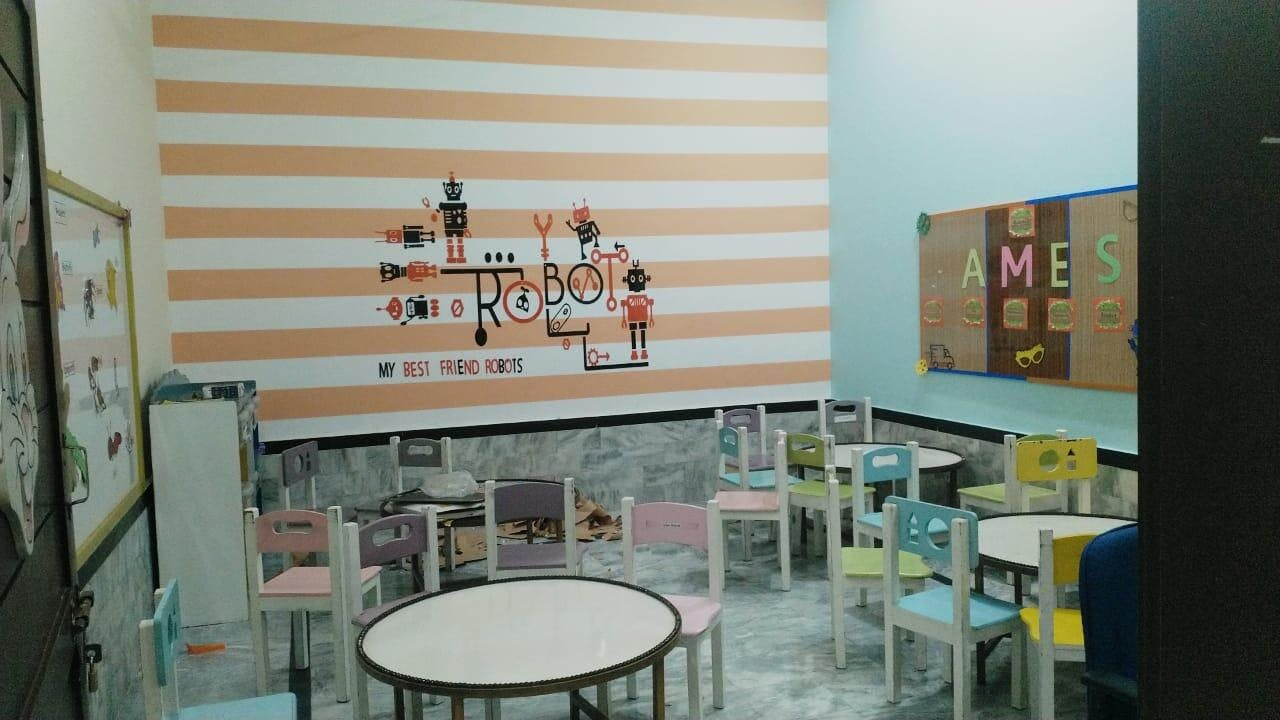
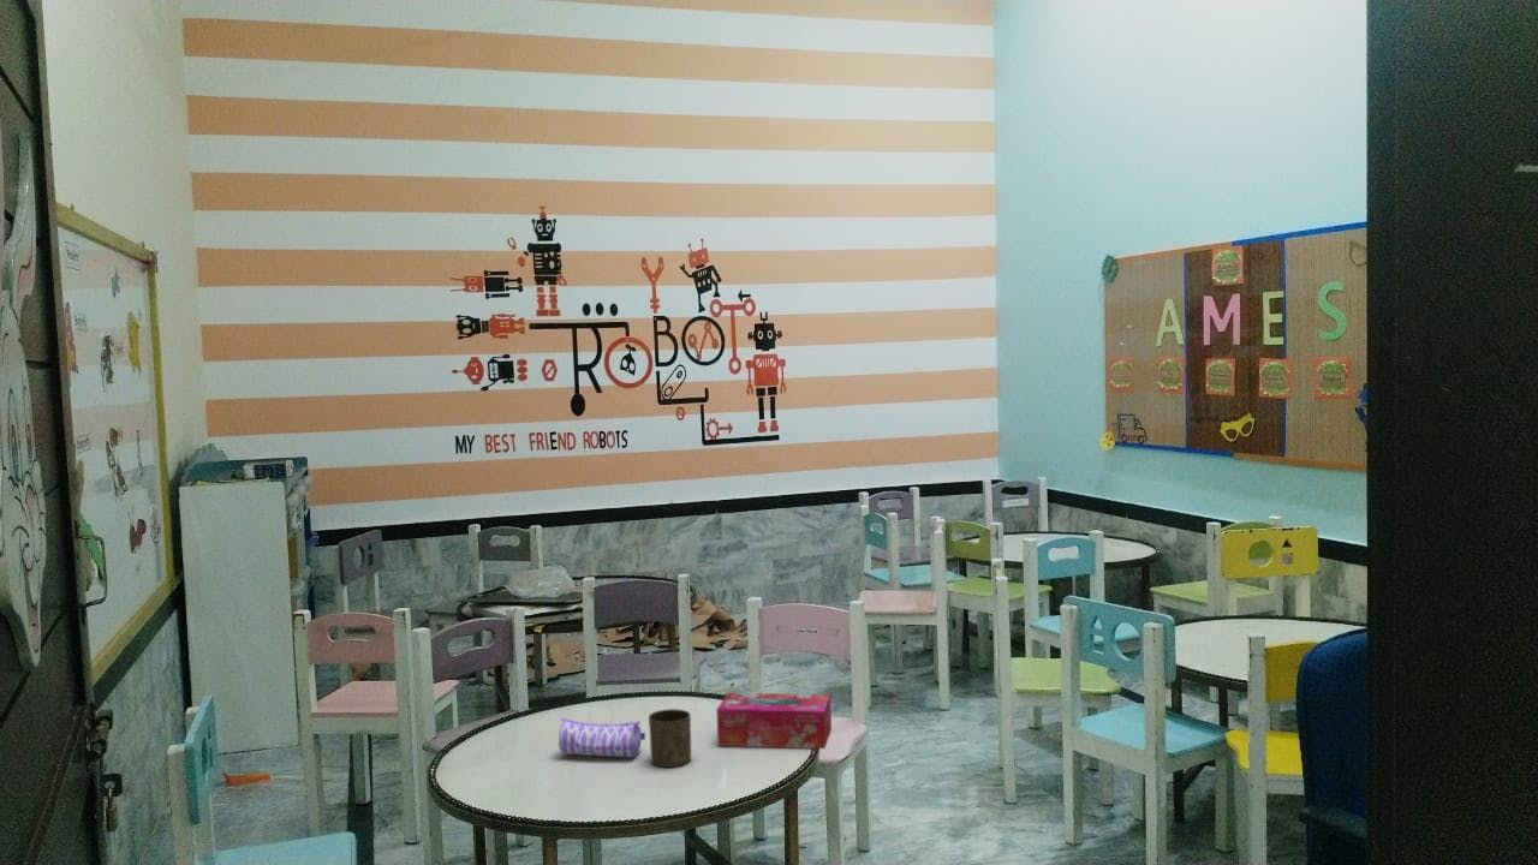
+ tissue box (775, 720)
+ cup (669, 738)
+ pencil case (600, 738)
